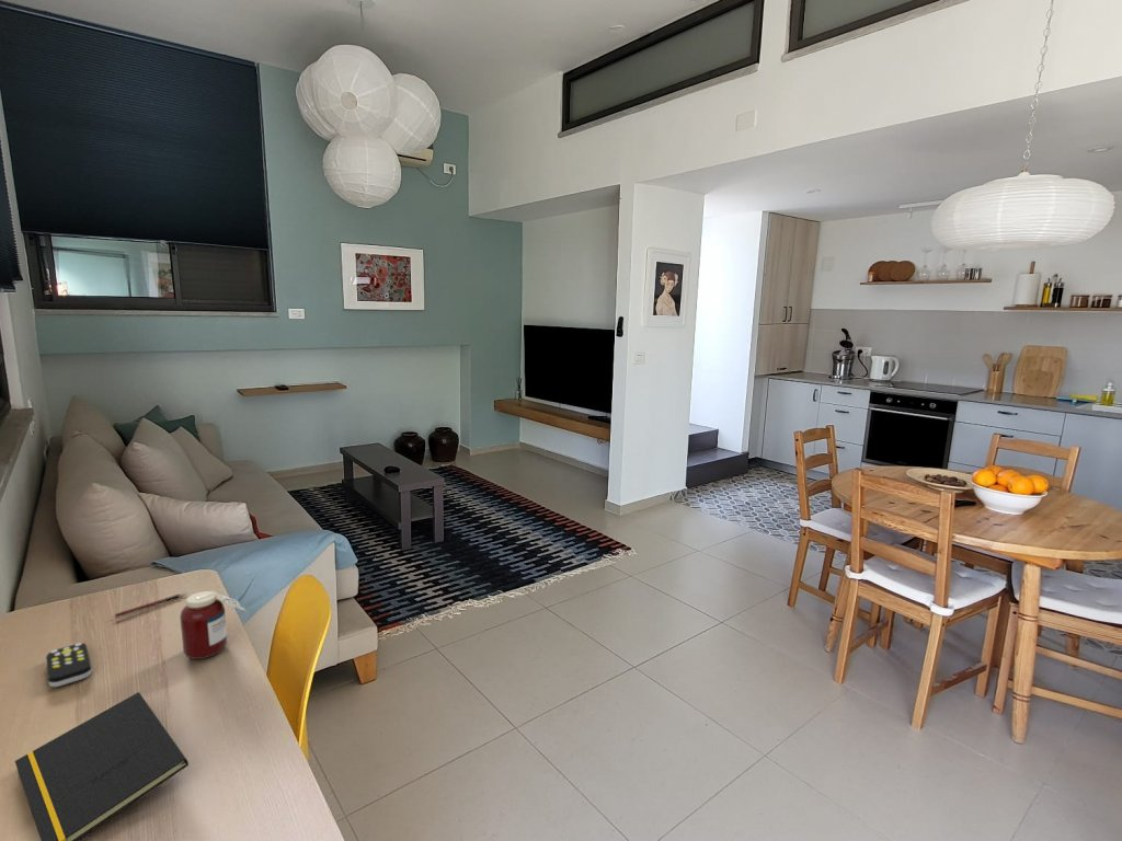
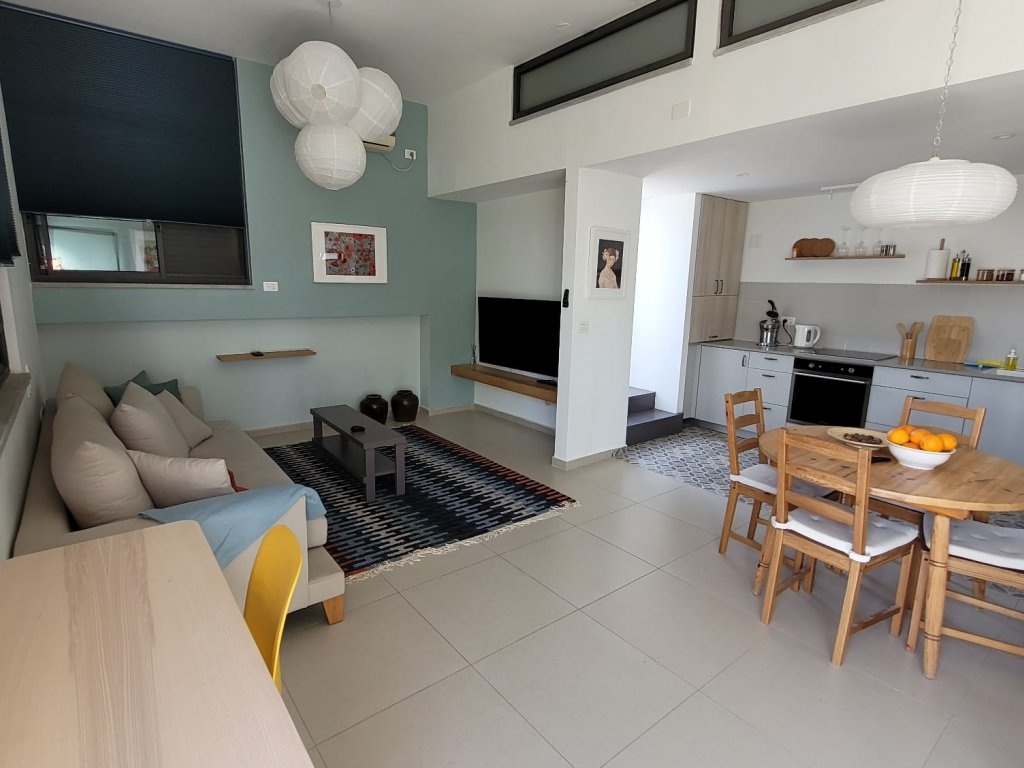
- pen (151, 603)
- remote control (68, 664)
- jar (213, 621)
- notepad (100, 763)
